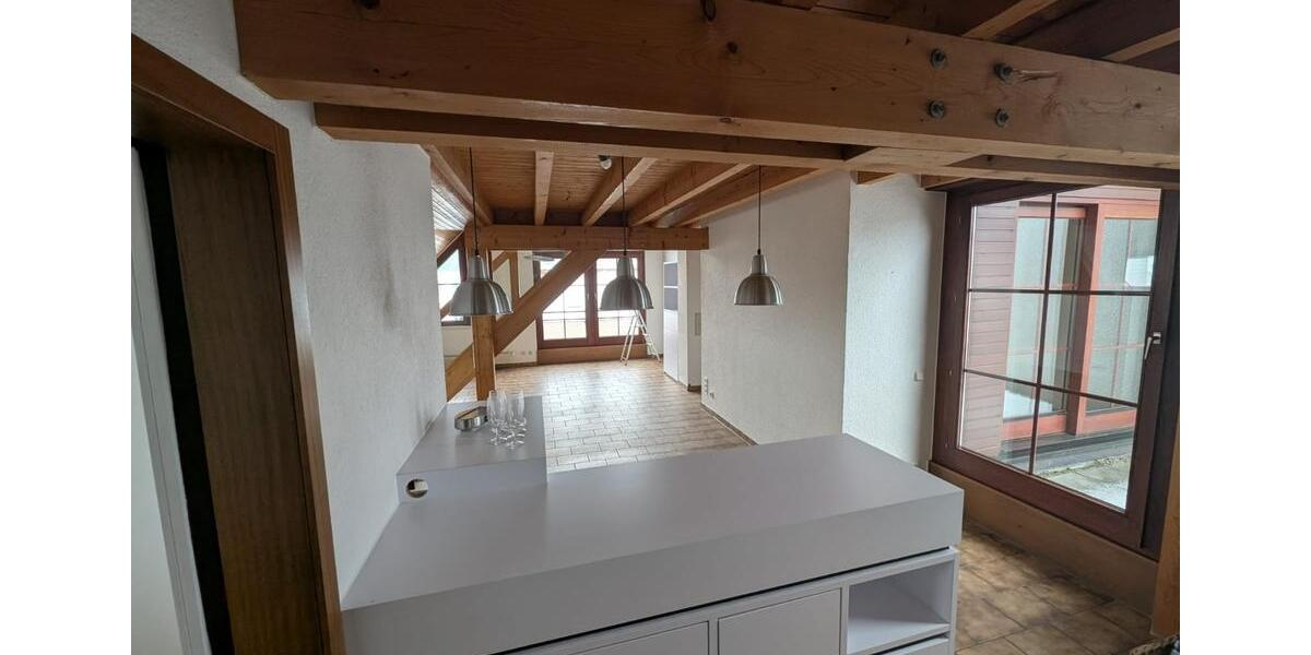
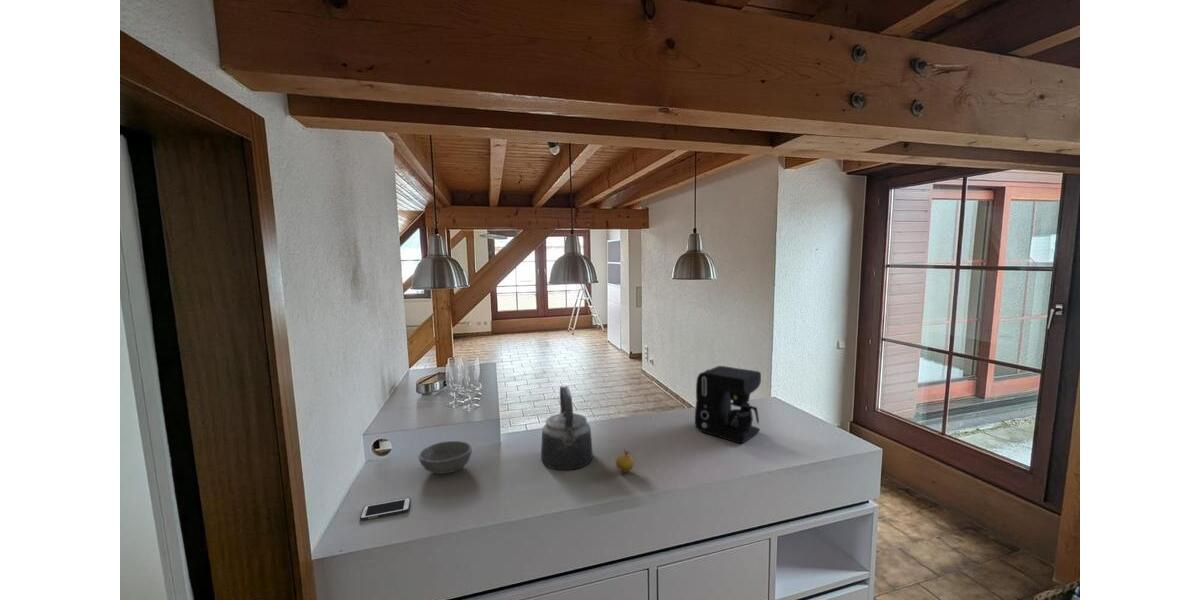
+ bowl (445, 459)
+ fruit (624, 461)
+ cell phone (386, 508)
+ kettle (565, 422)
+ coffee maker (730, 402)
